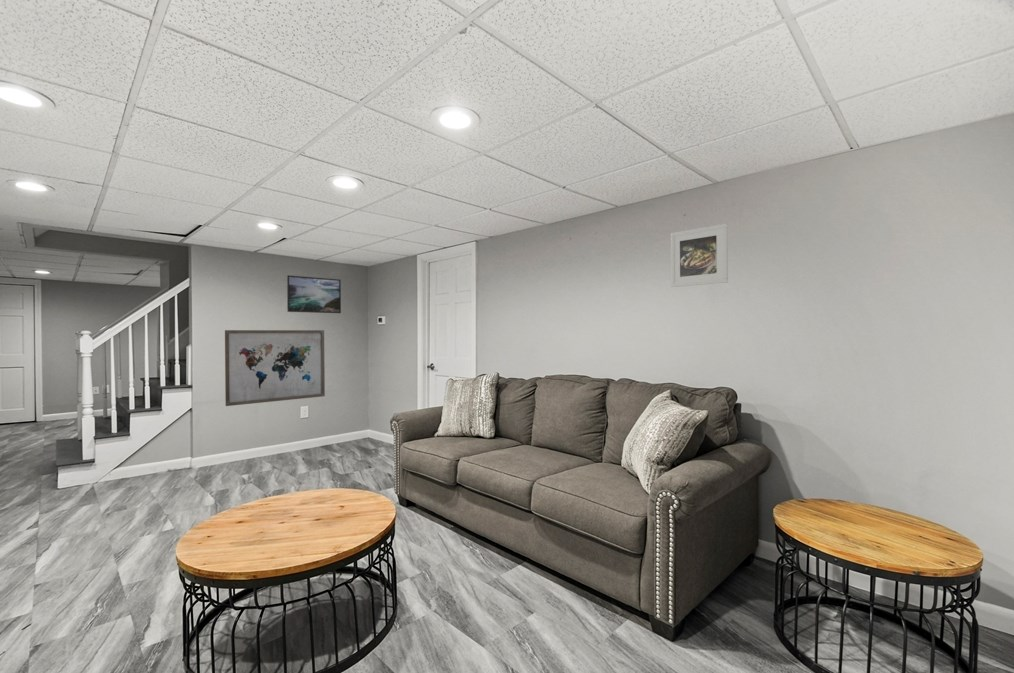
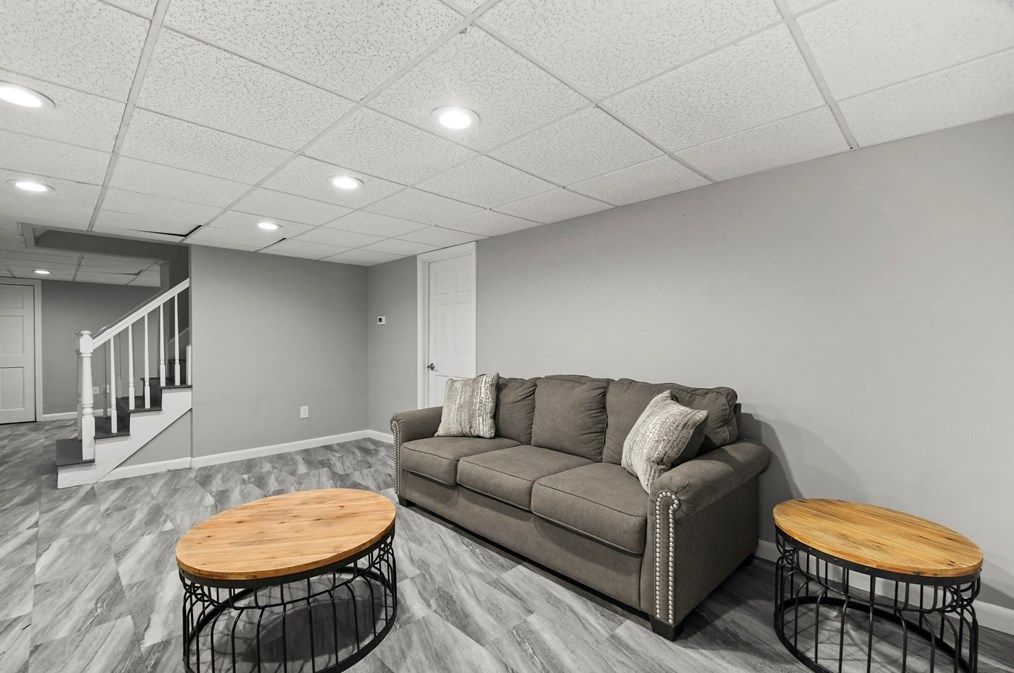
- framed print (698, 256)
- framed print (315, 295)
- wall art (278, 365)
